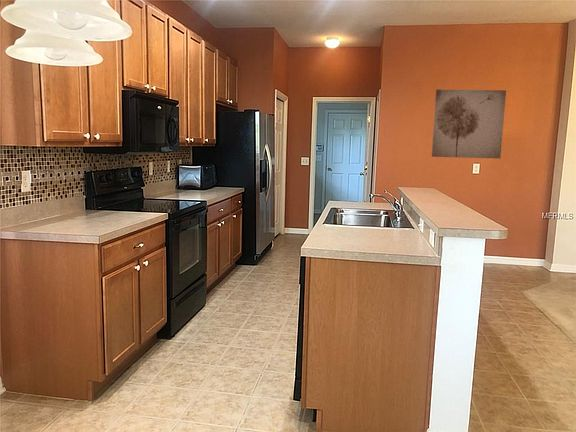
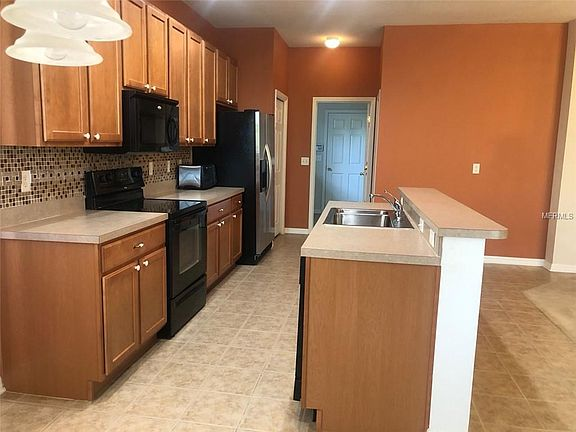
- wall art (468, 124)
